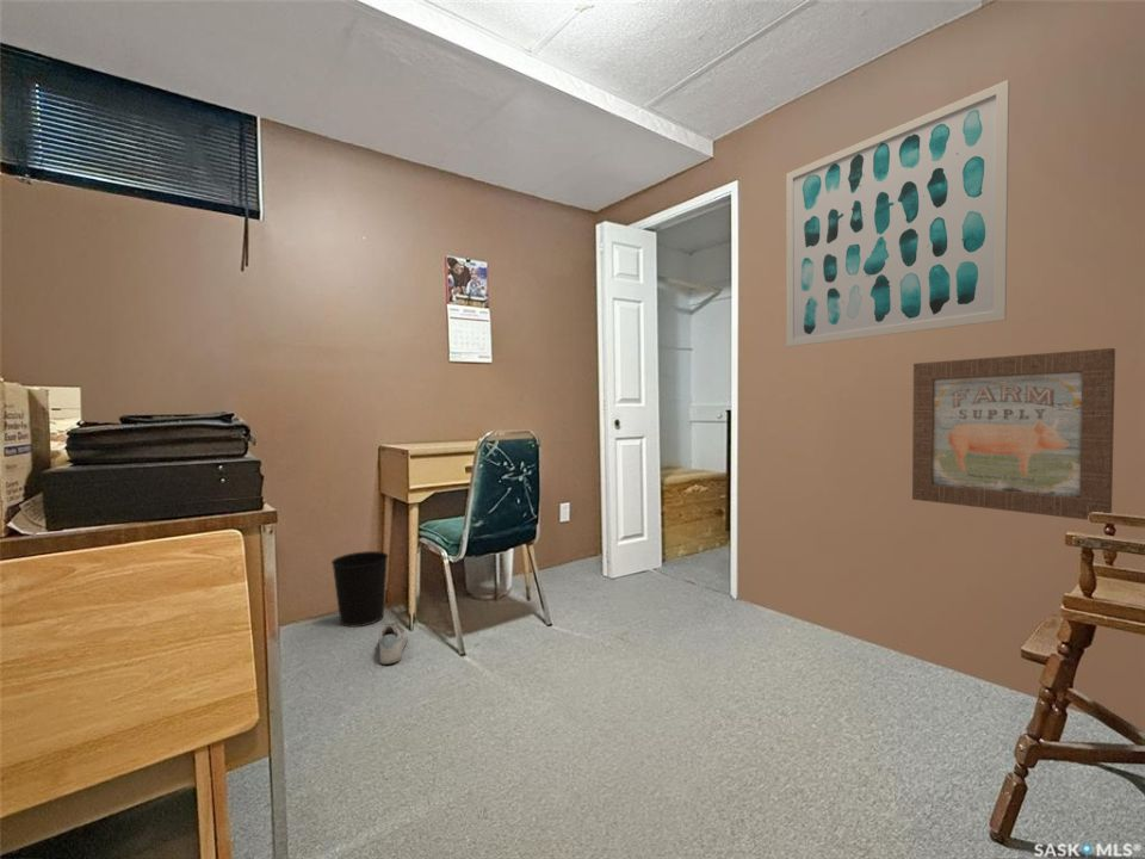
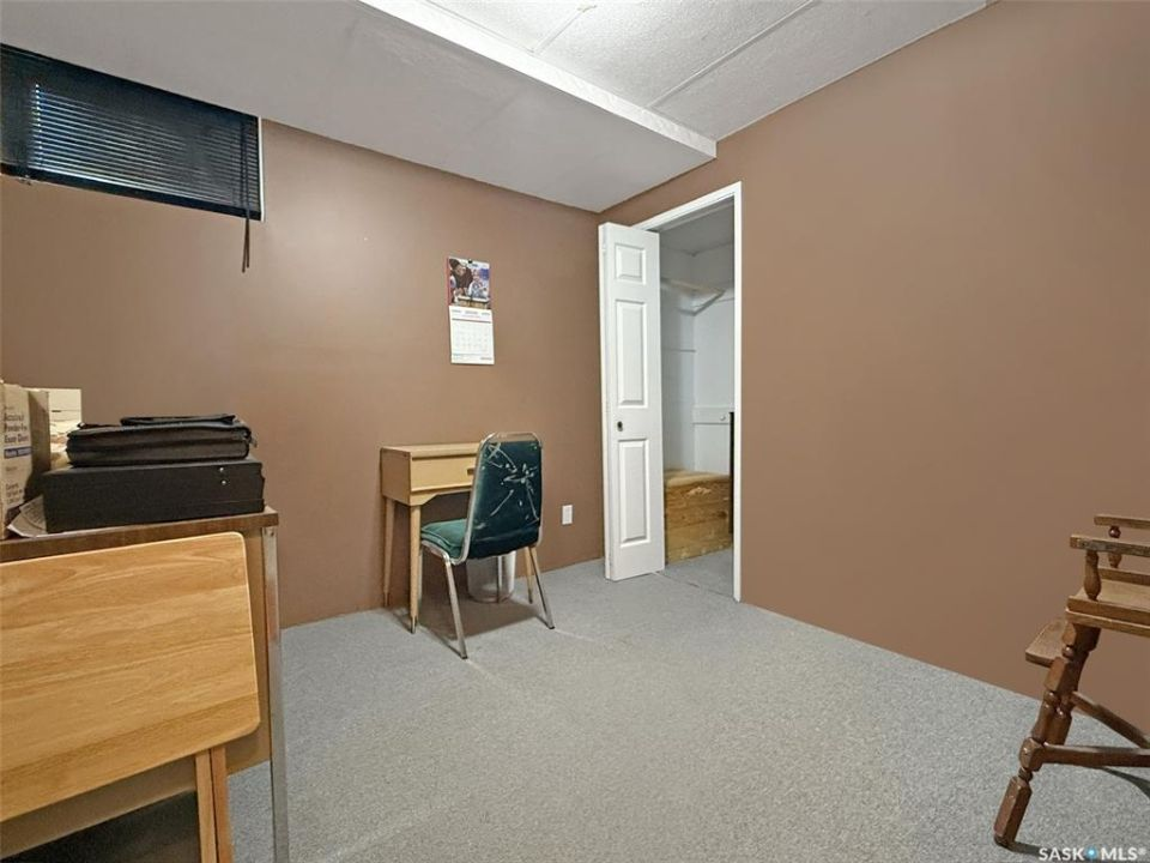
- shoe (390, 635)
- wall art (879, 235)
- wall art (1001, 433)
- wastebasket (360, 588)
